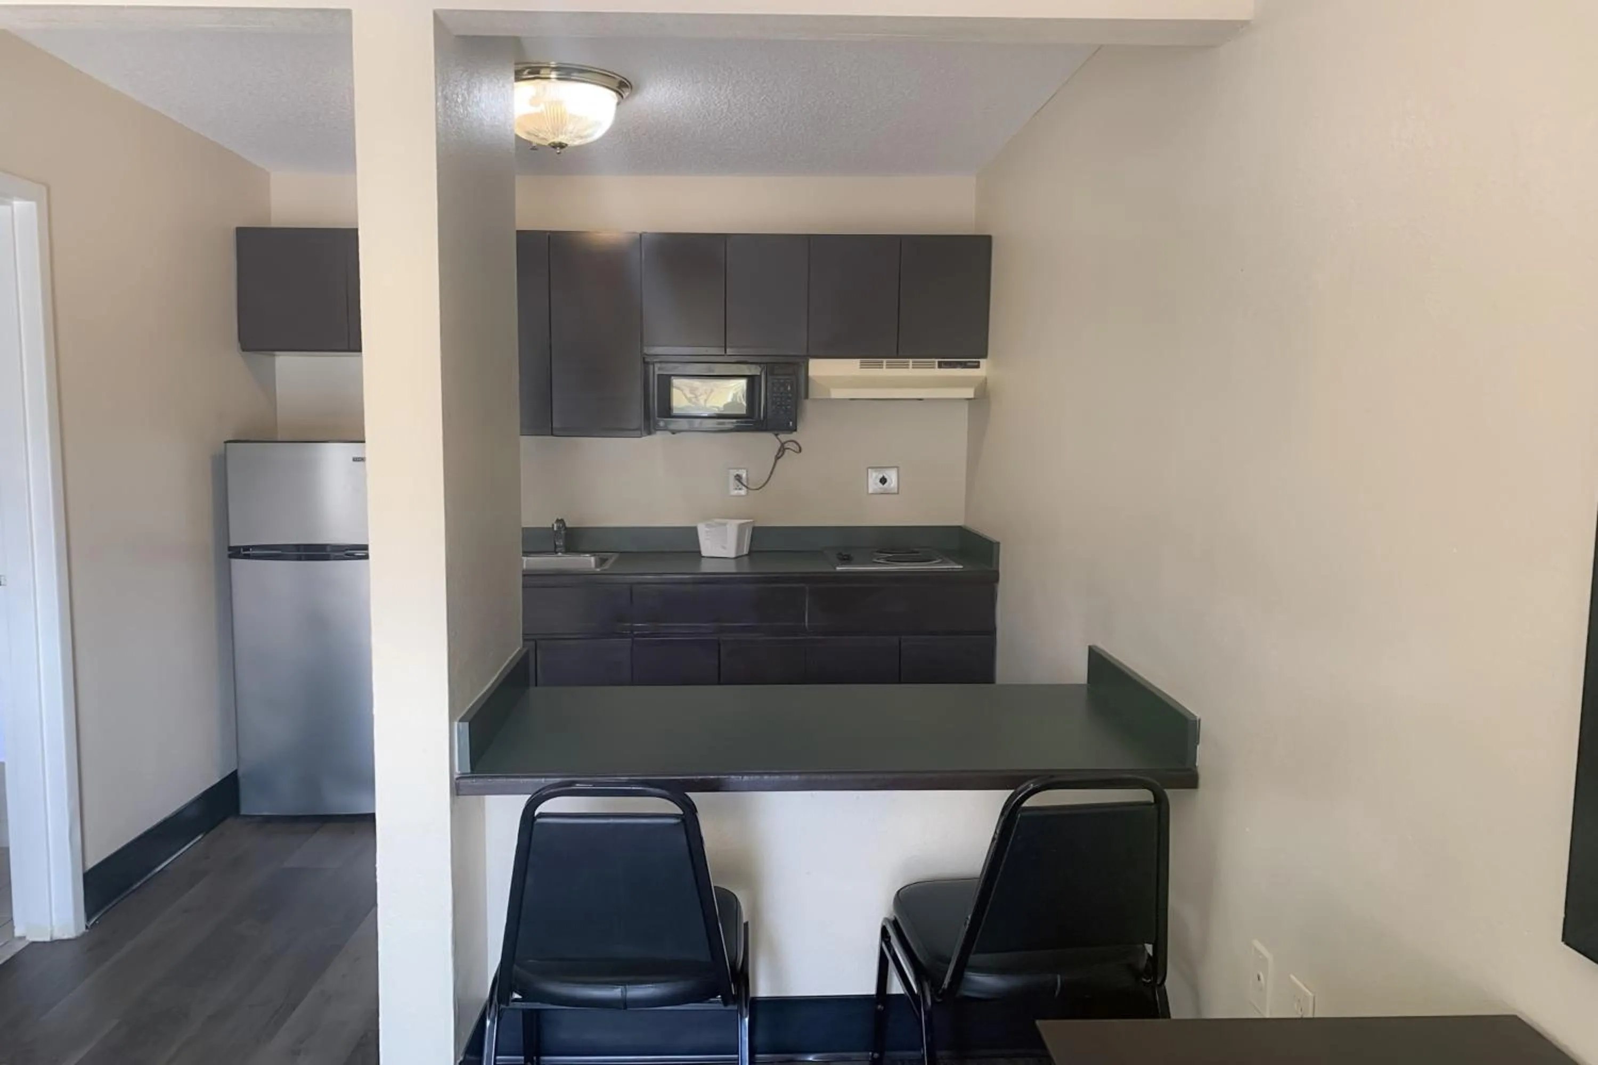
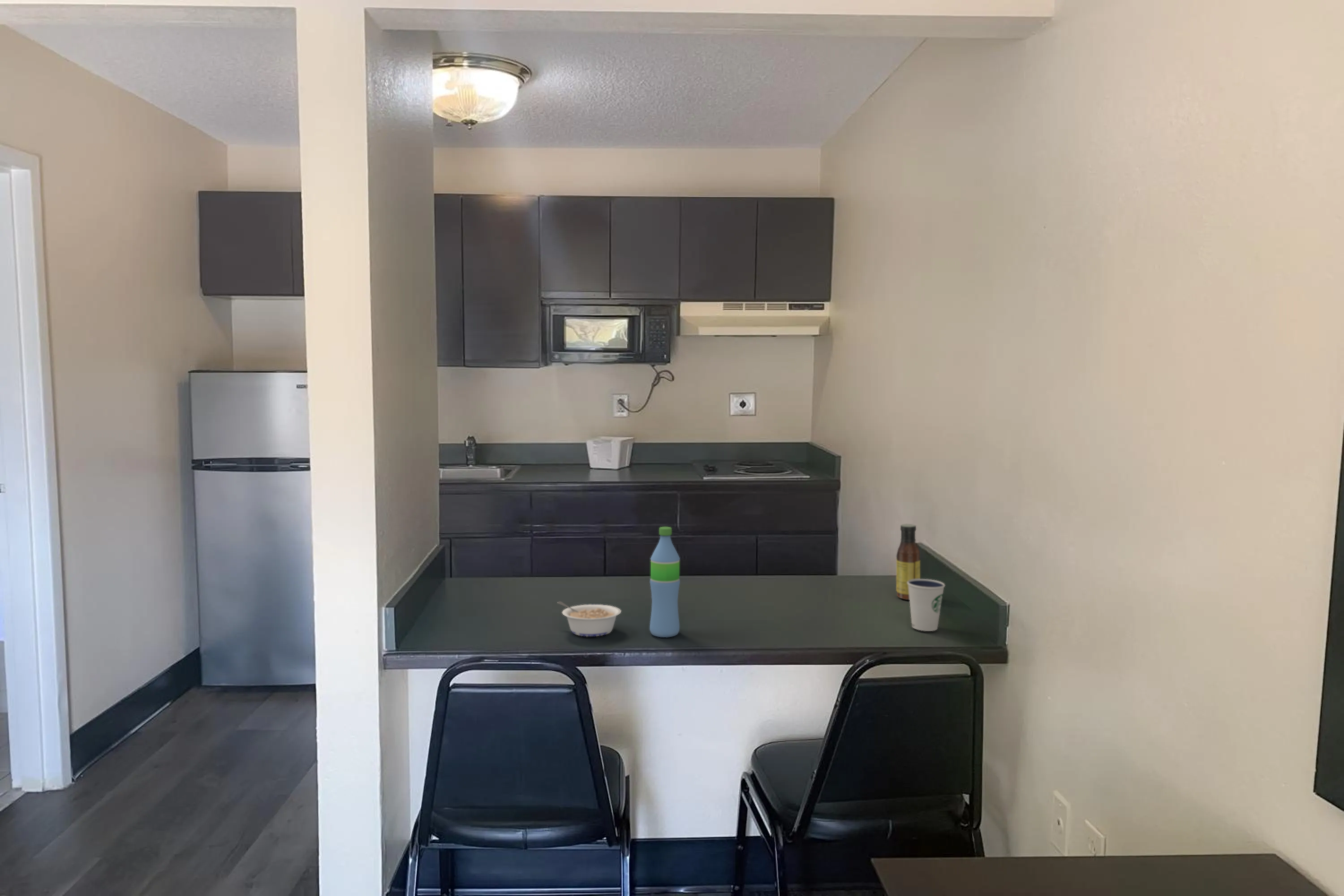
+ legume (589, 619)
+ dixie cup (925, 605)
+ water bottle (665, 581)
+ sauce bottle (909, 561)
